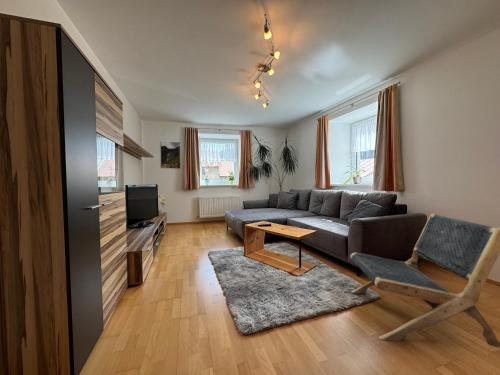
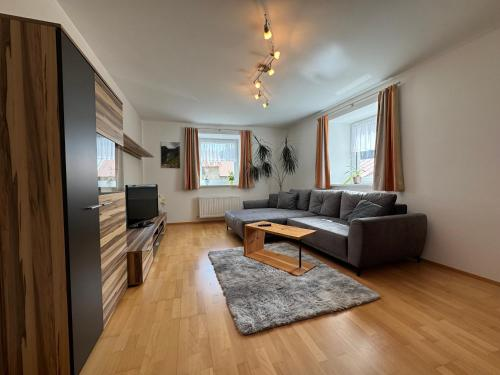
- lounge chair (412, 266)
